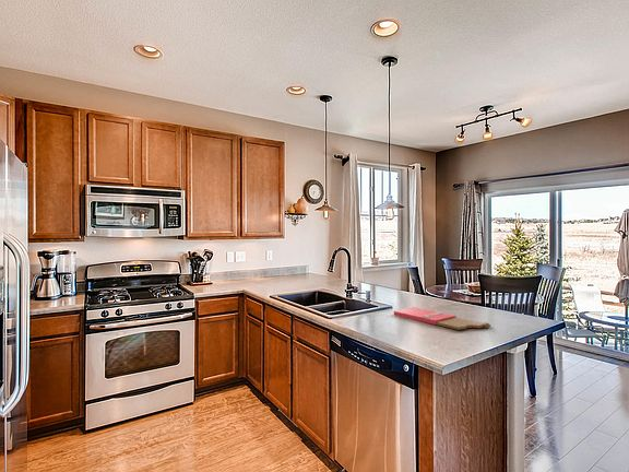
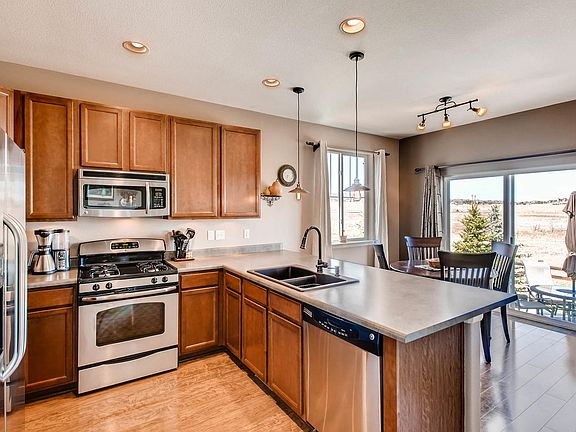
- cutting board (439, 317)
